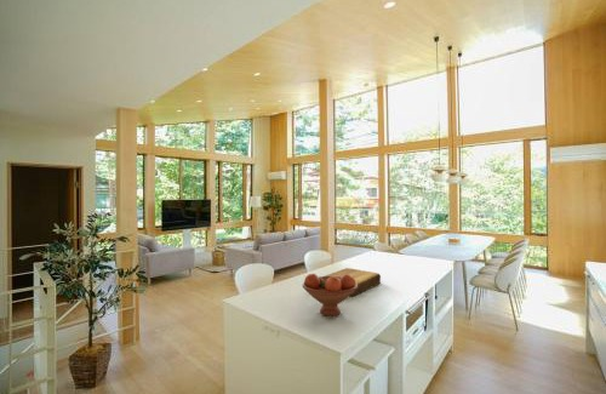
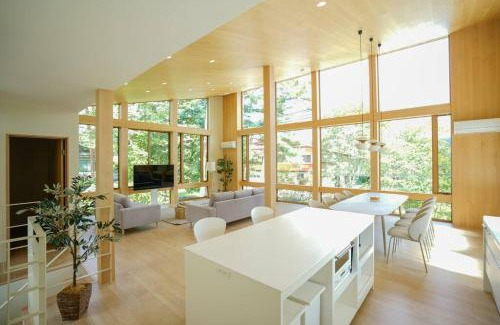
- fruit bowl (330, 292)
- cutting board (351, 276)
